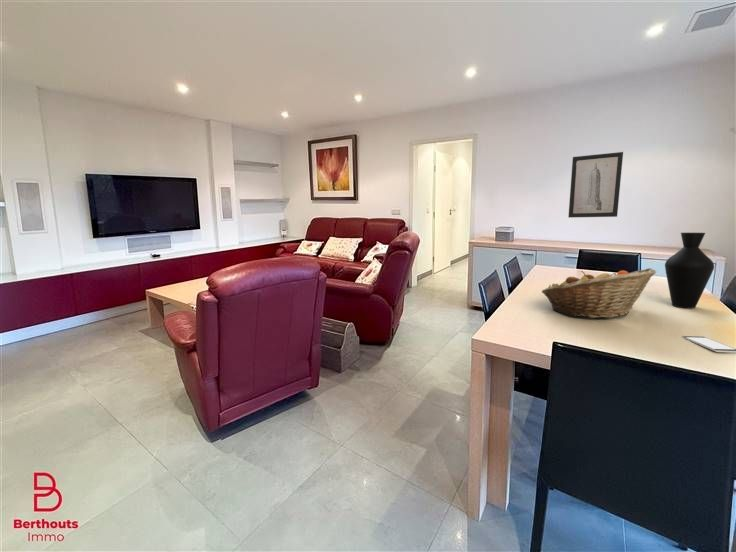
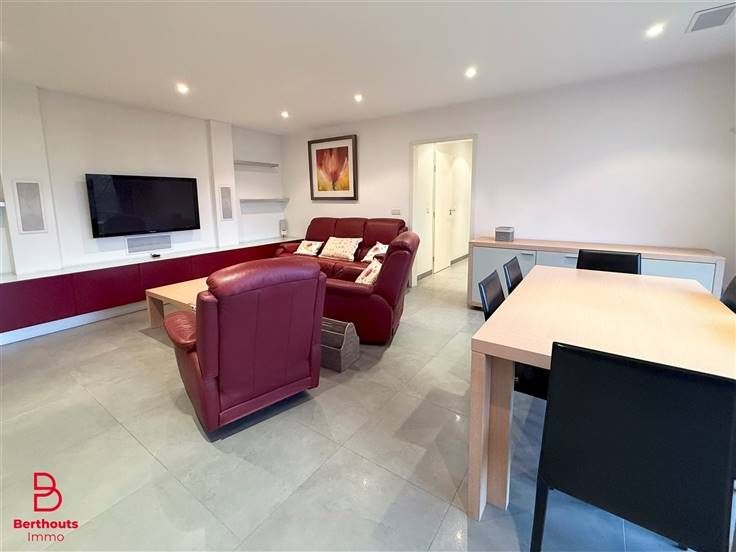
- smartphone (709, 343)
- fruit basket (596, 289)
- vase (688, 270)
- wall art (594, 186)
